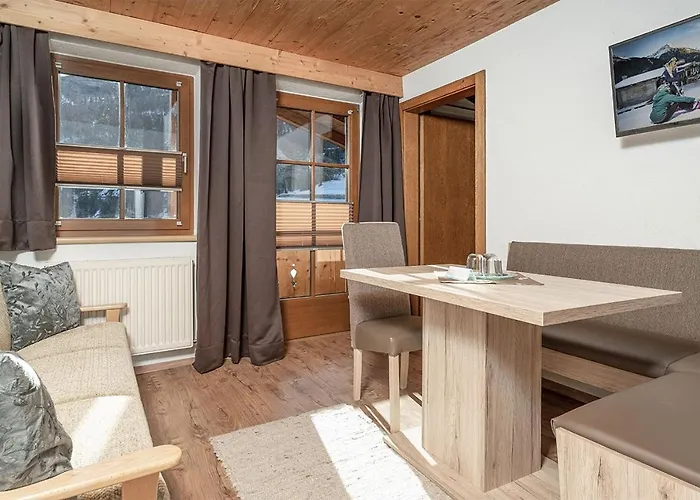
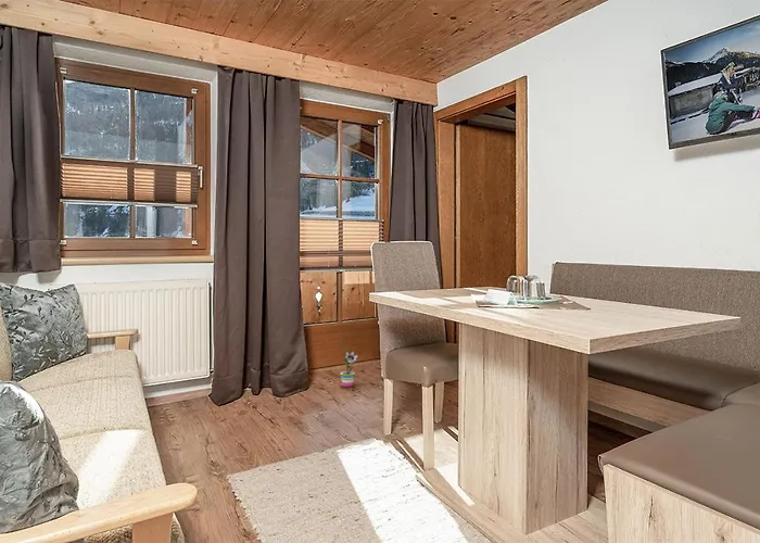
+ potted plant (350, 362)
